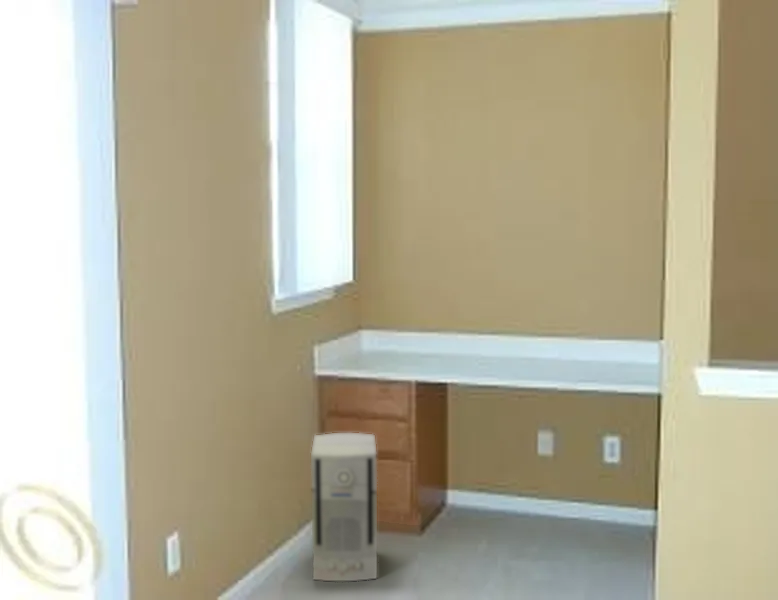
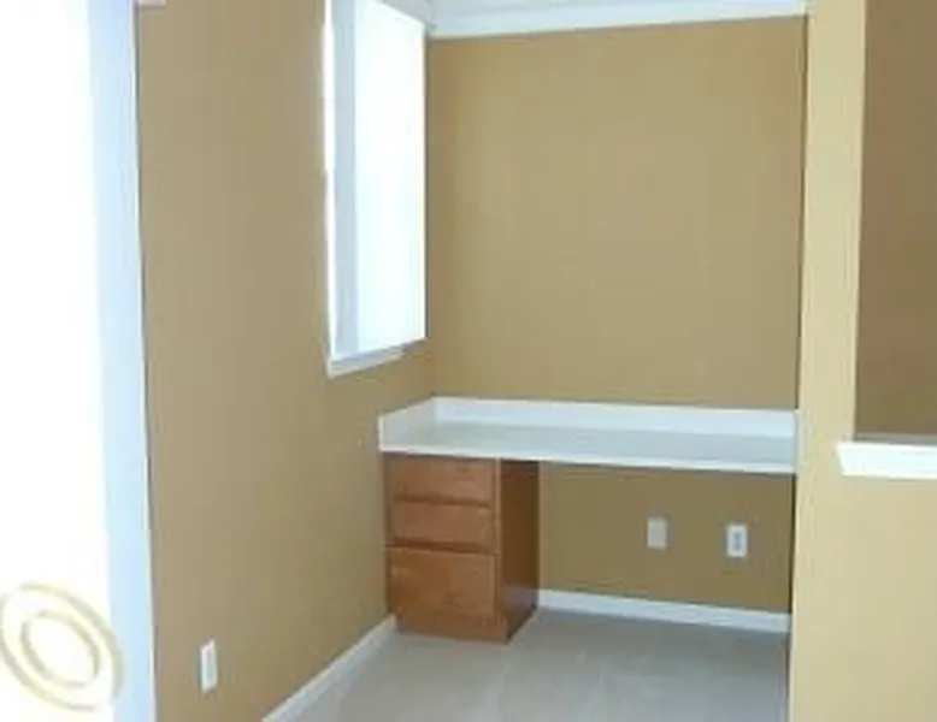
- air purifier (344, 504)
